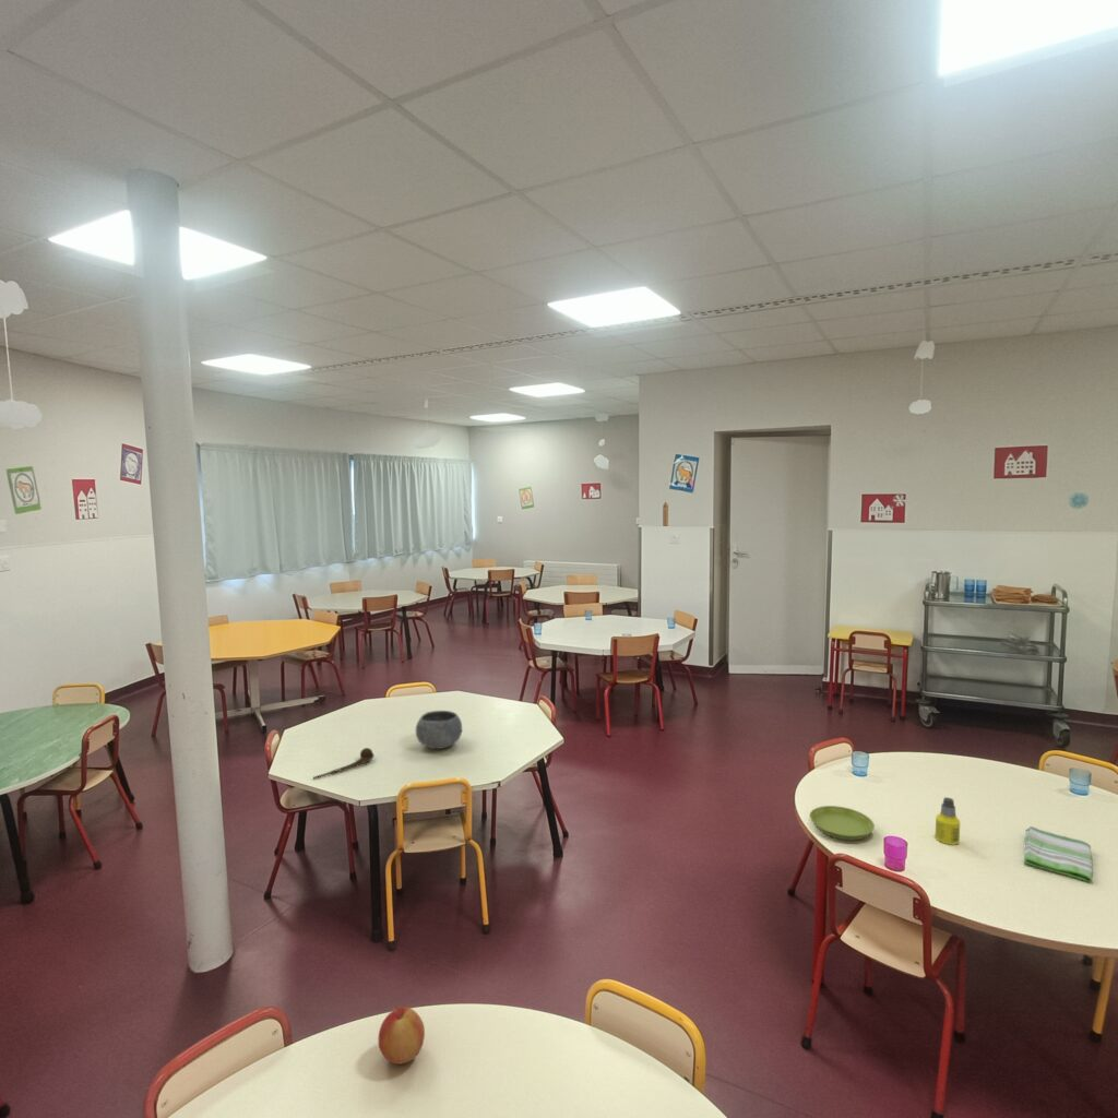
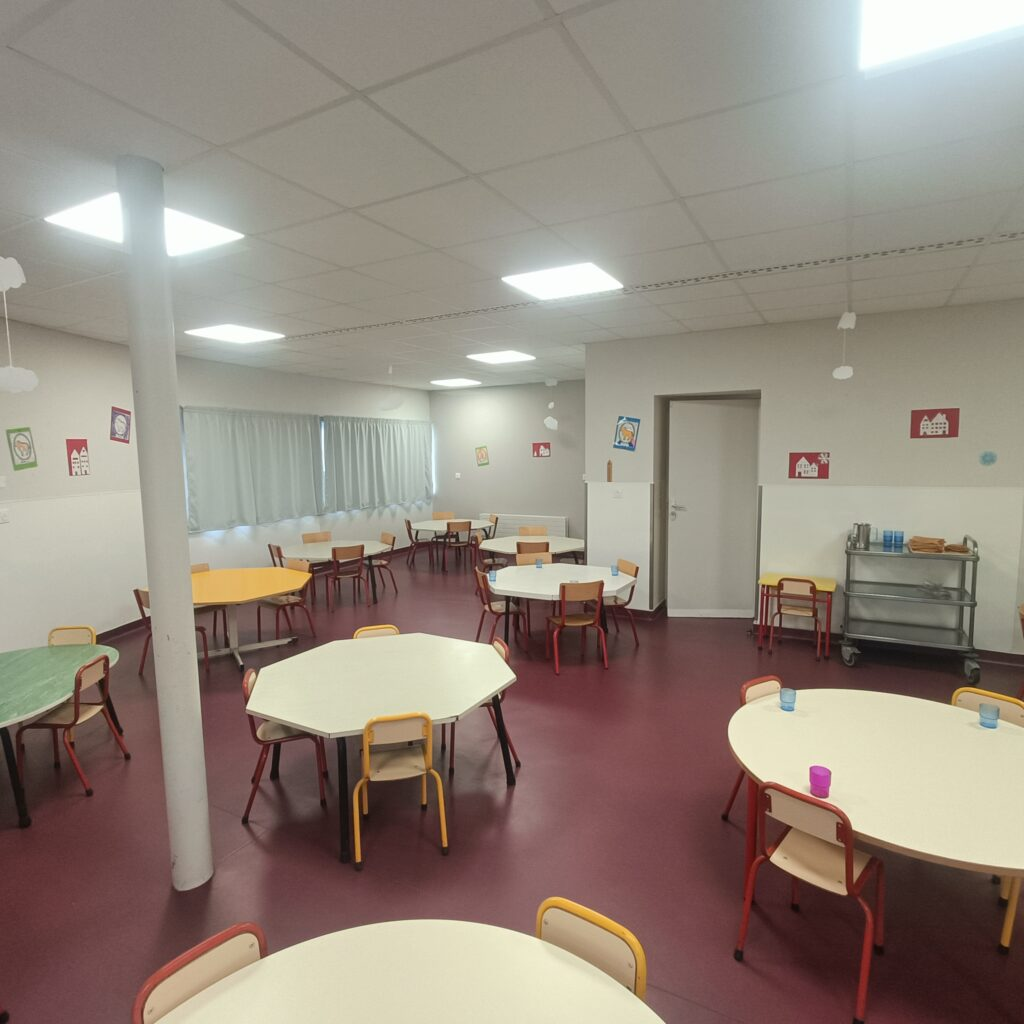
- spoon (343, 766)
- saucer (841, 823)
- dish towel (1057, 852)
- bottle (948, 819)
- apple (401, 1033)
- bowl (439, 730)
